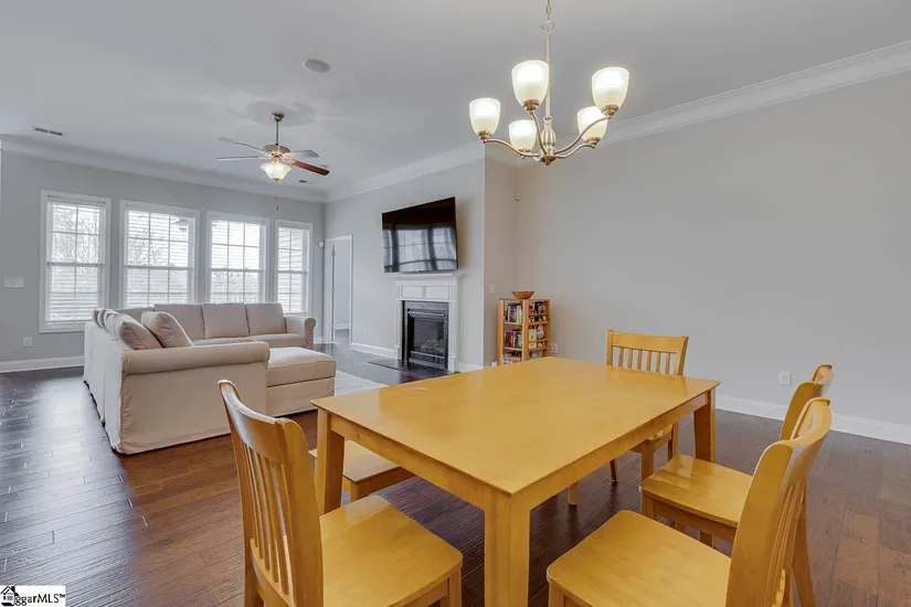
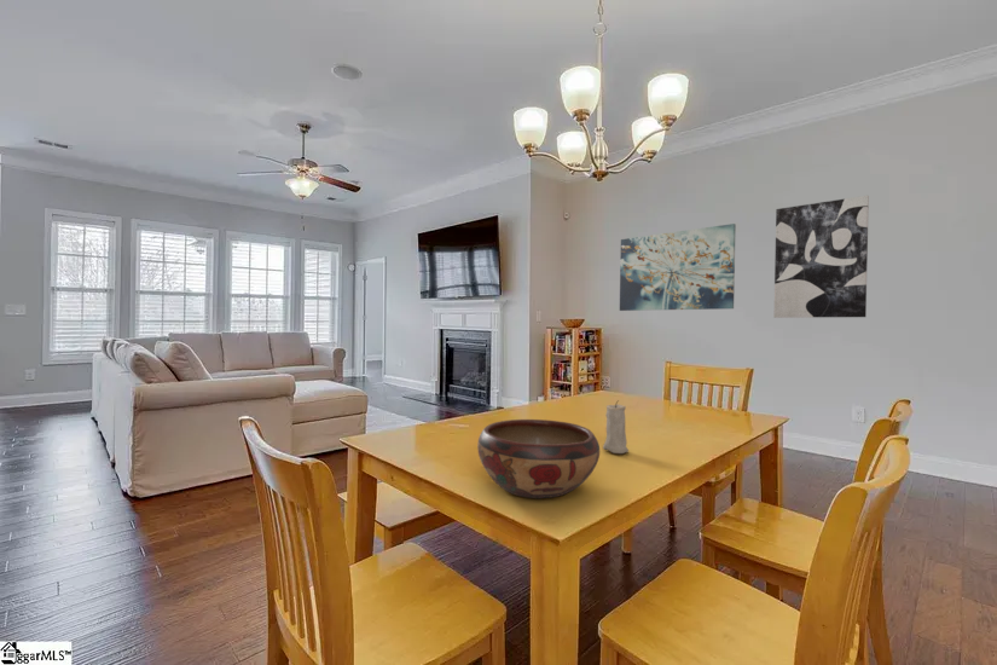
+ decorative bowl (537, 458)
+ wall art (818, 260)
+ candle (615, 426)
+ wall art (672, 271)
